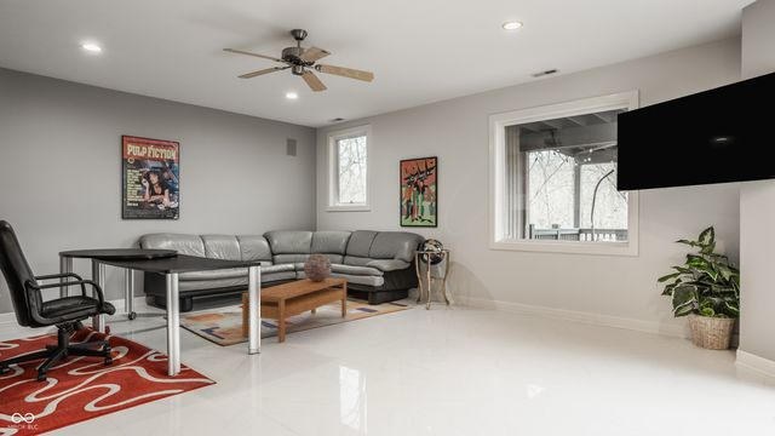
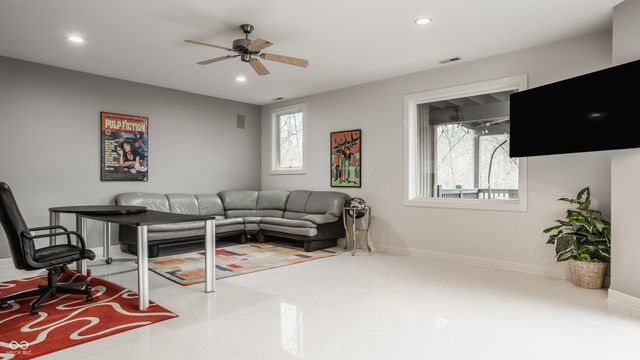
- decorative sphere (317, 266)
- coffee table (299, 305)
